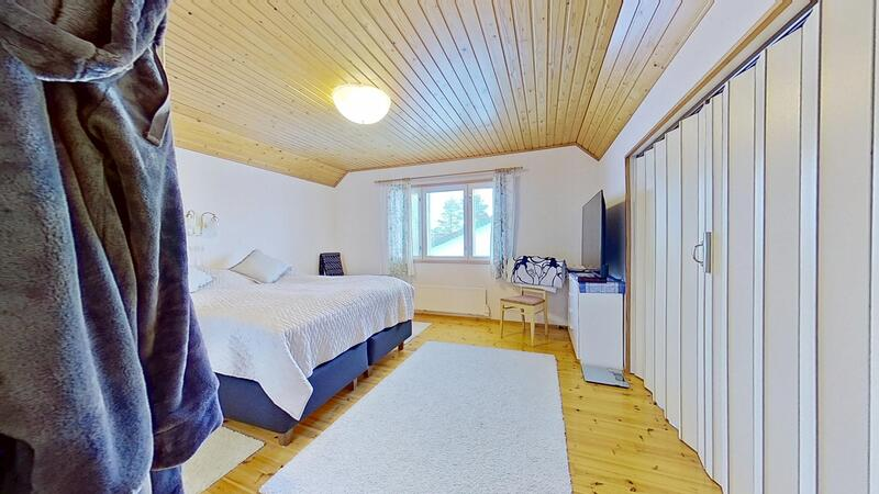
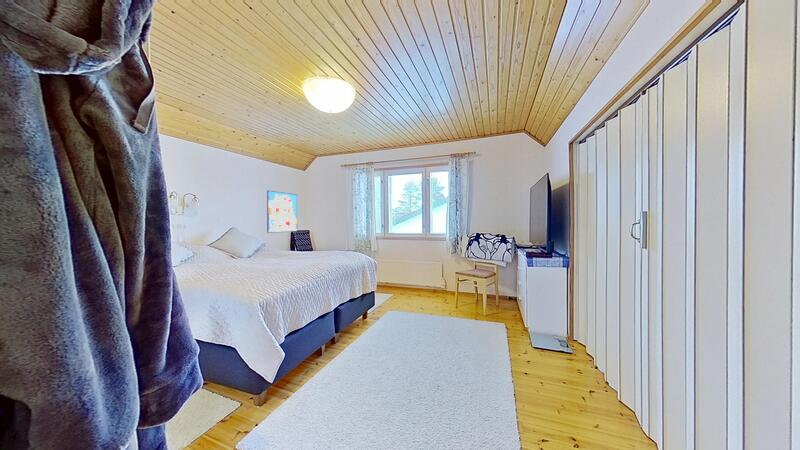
+ wall art (283, 212)
